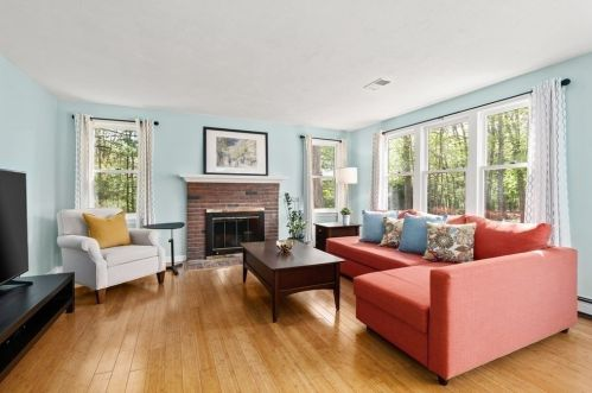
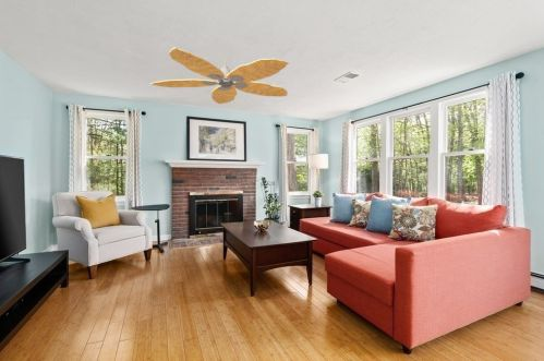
+ ceiling fan (222, 73)
